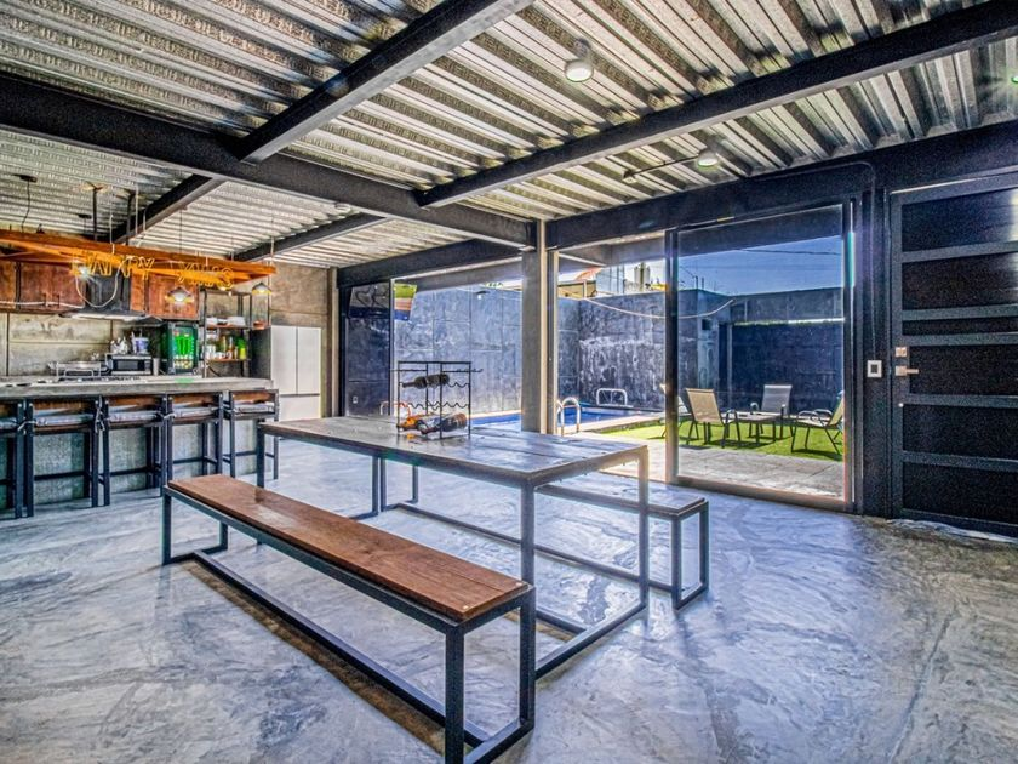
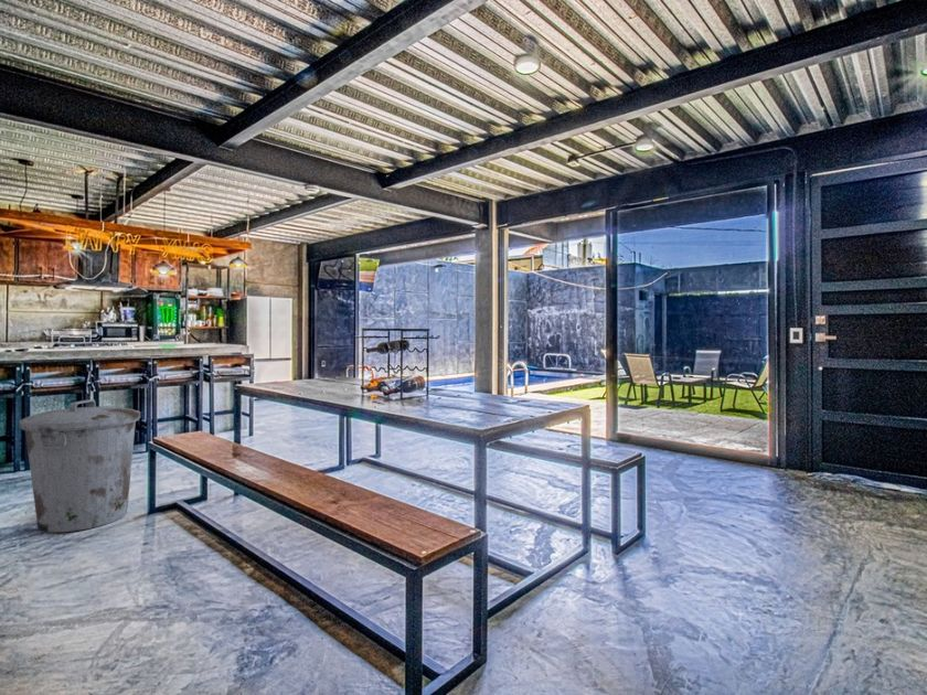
+ trash can (83, 460)
